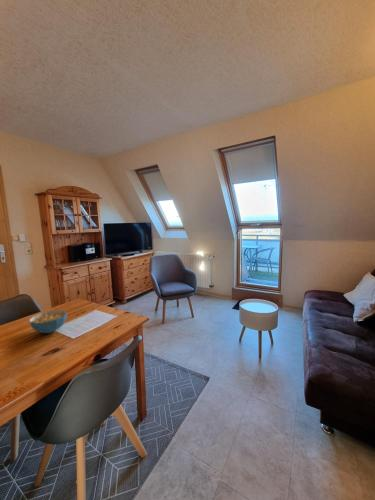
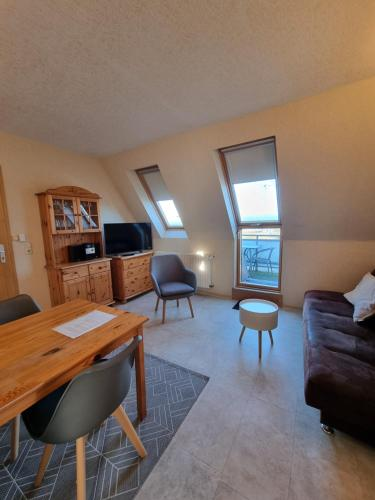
- cereal bowl (49, 323)
